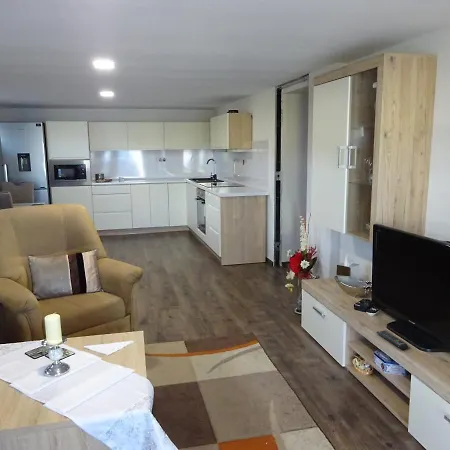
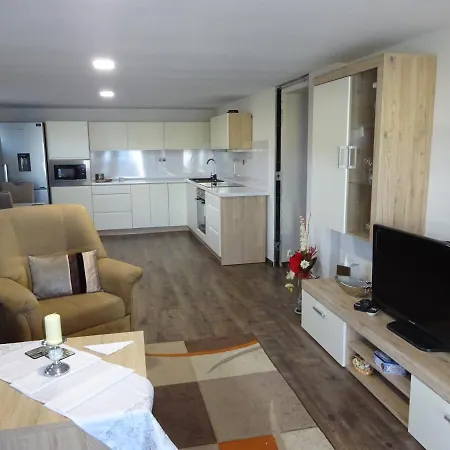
- remote control (391, 339)
